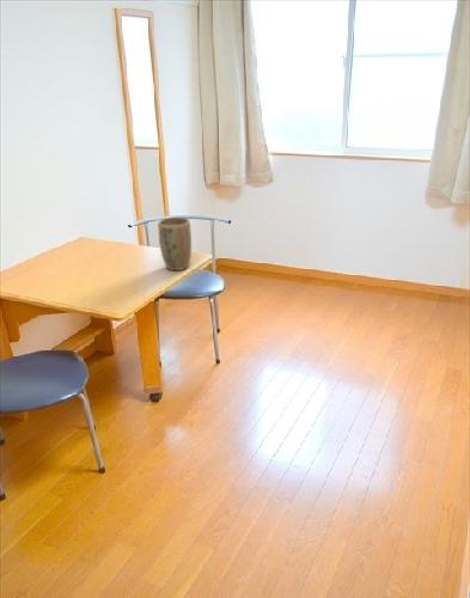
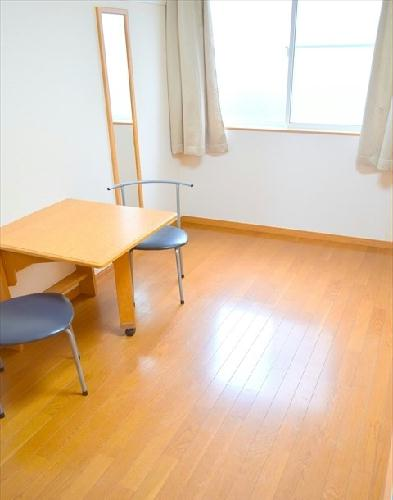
- plant pot (176, 244)
